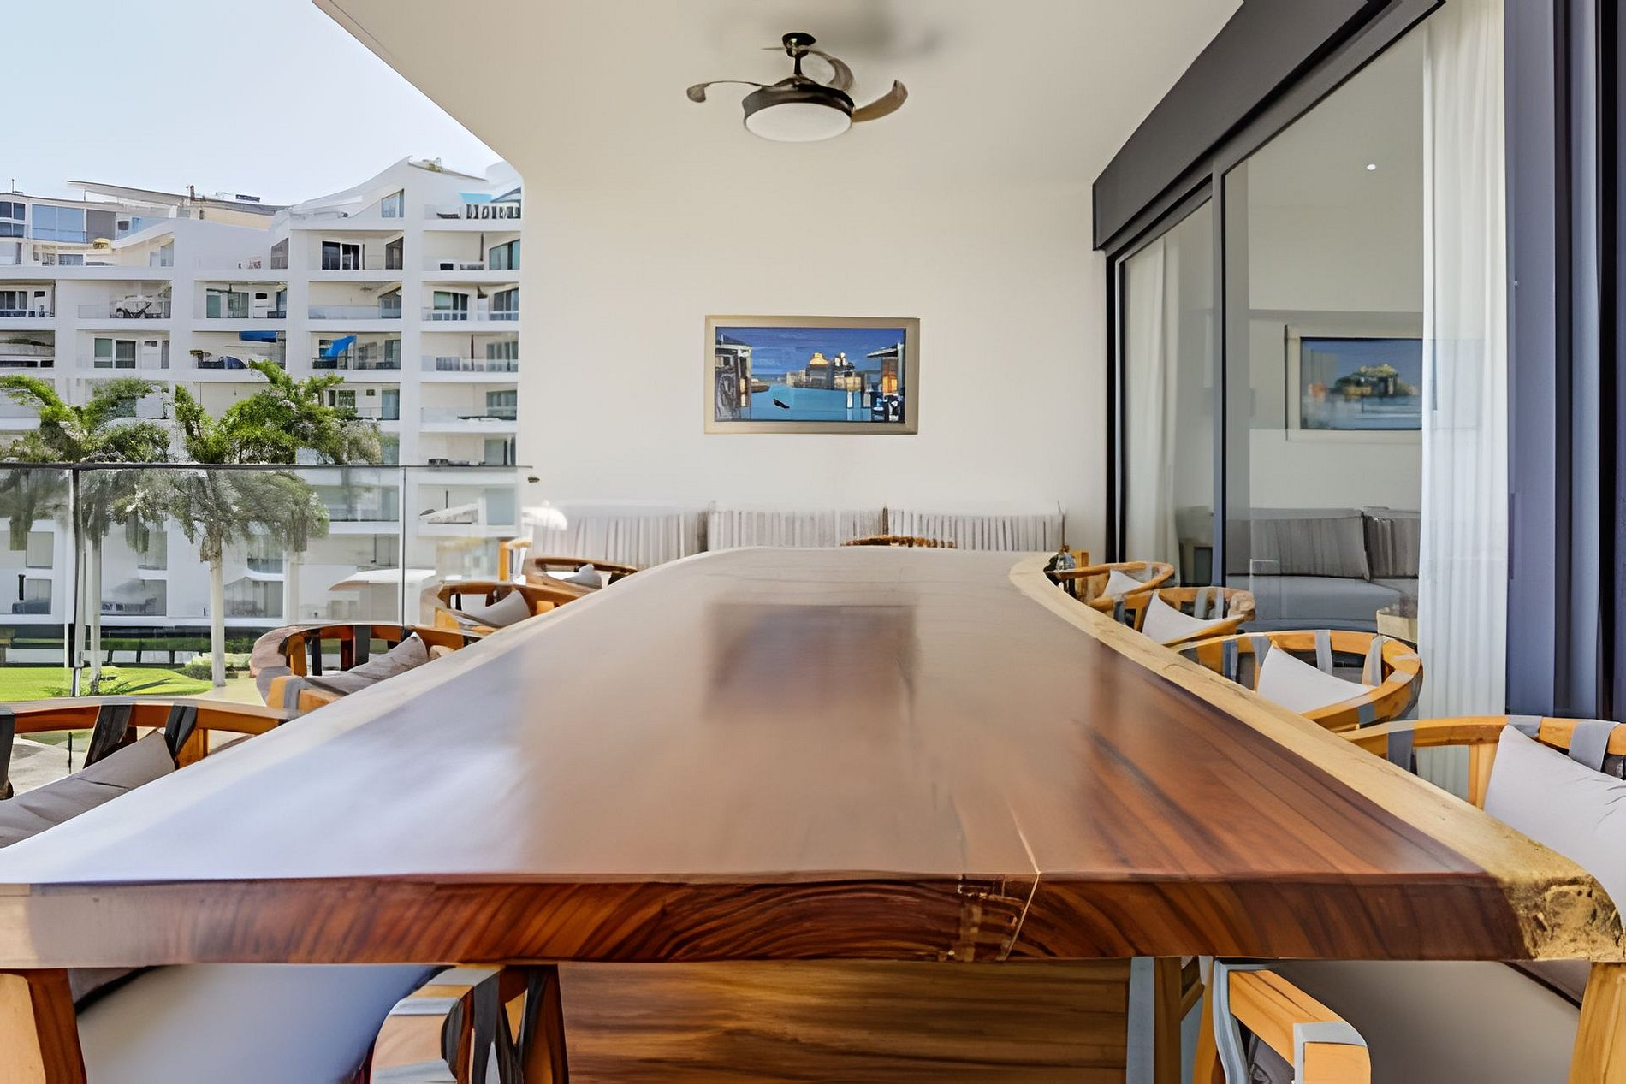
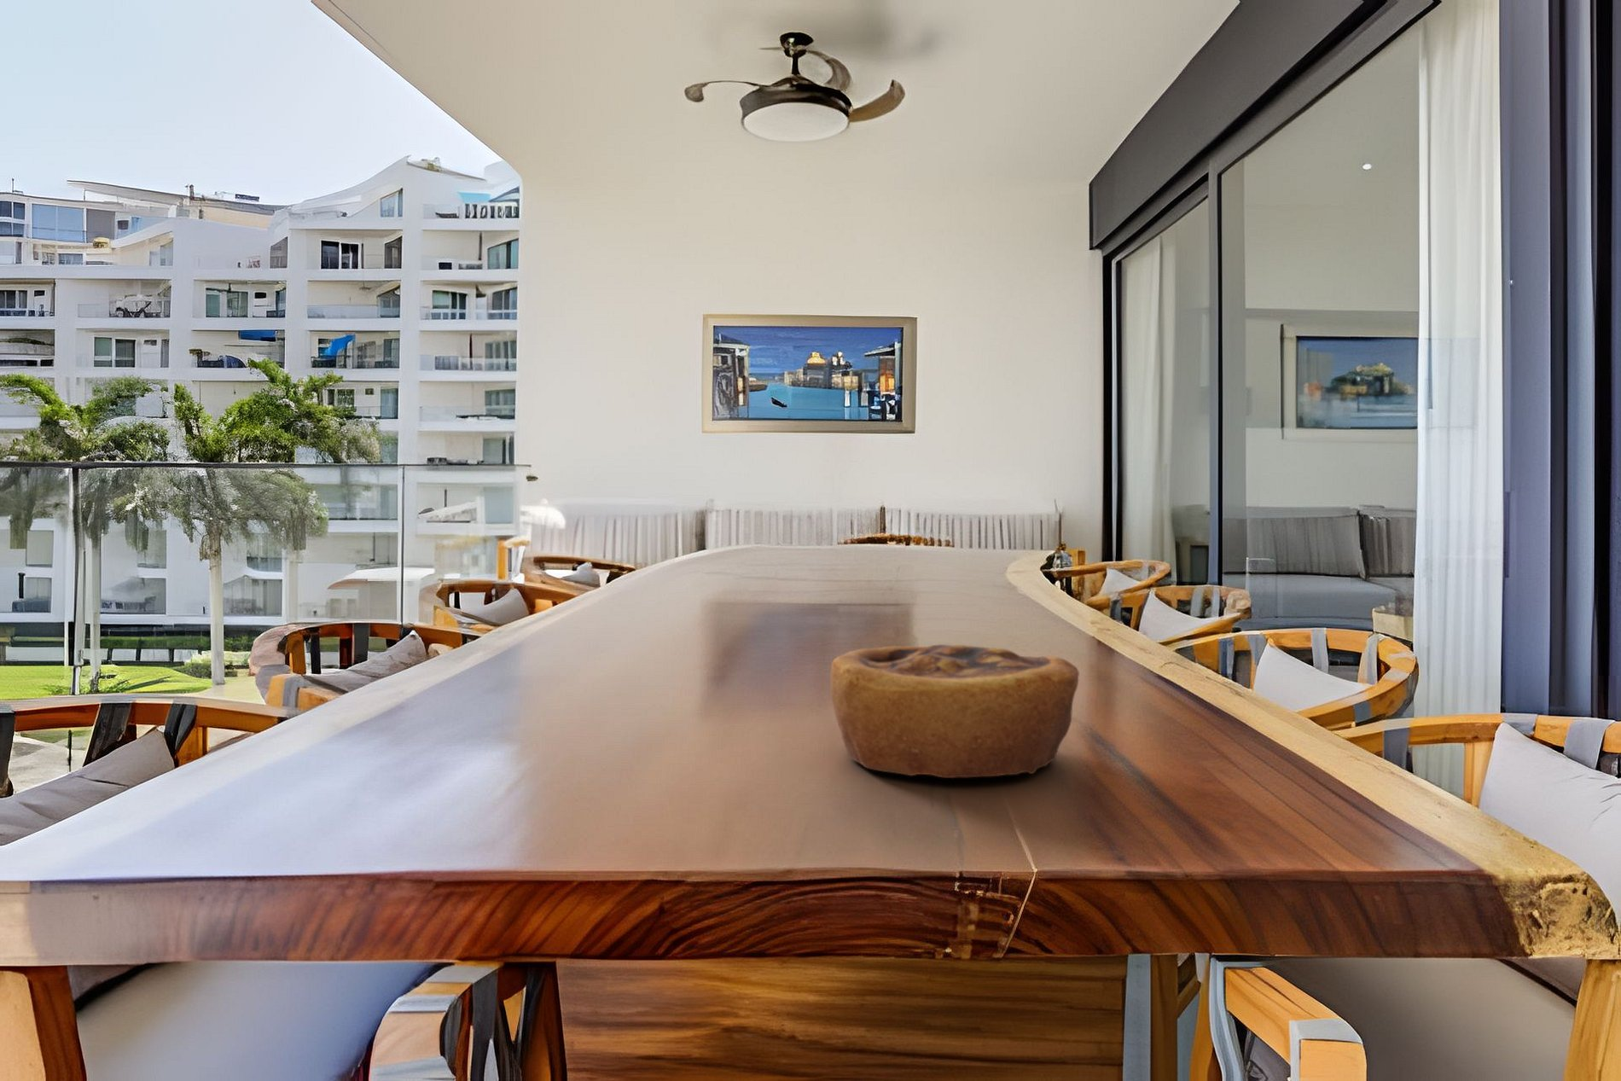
+ pastry (949, 701)
